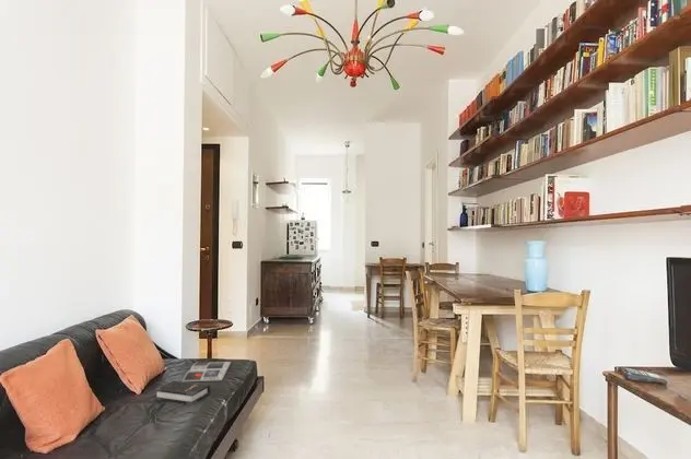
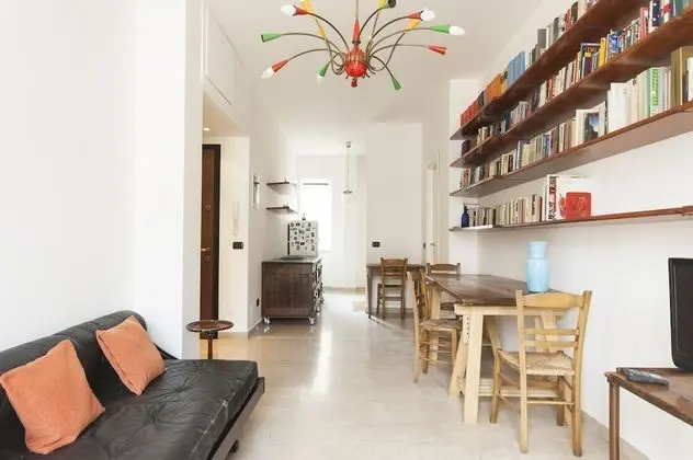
- hardback book (183, 391)
- magazine (208, 369)
